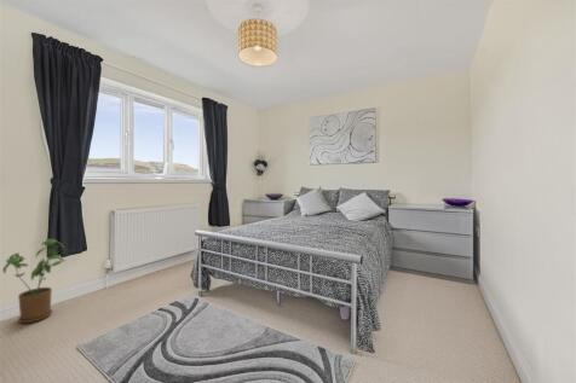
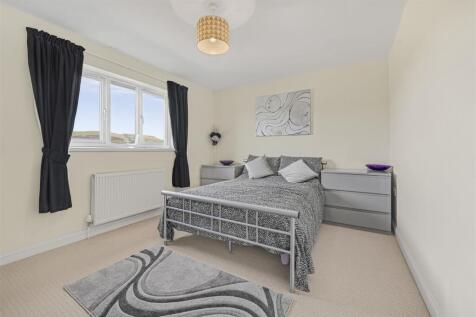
- house plant (40, 279)
